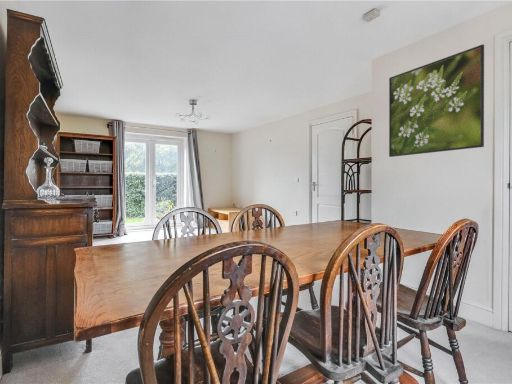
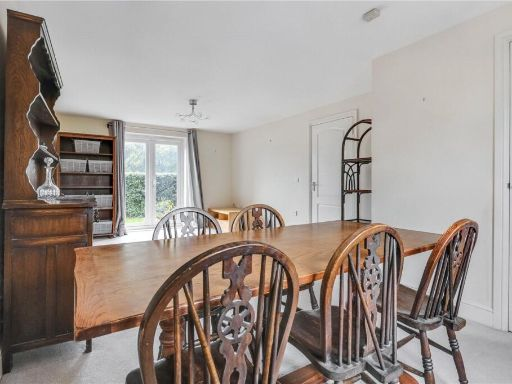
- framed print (430, 107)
